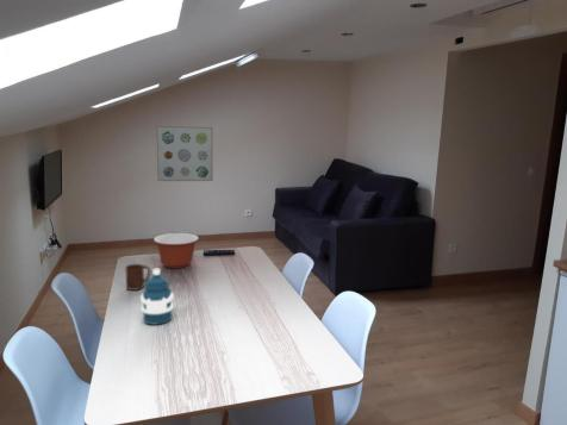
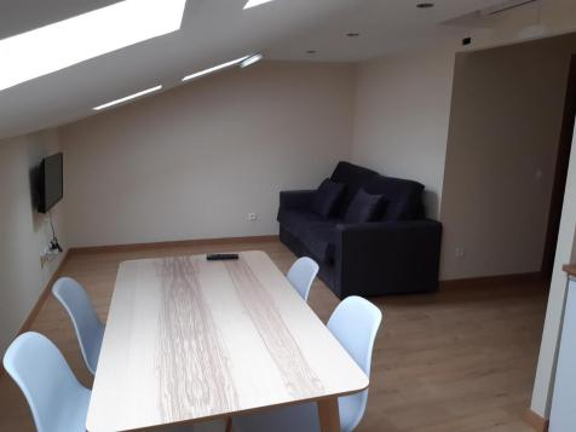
- mixing bowl (176, 251)
- cup (137, 276)
- water bottle (156, 294)
- wall art (185, 154)
